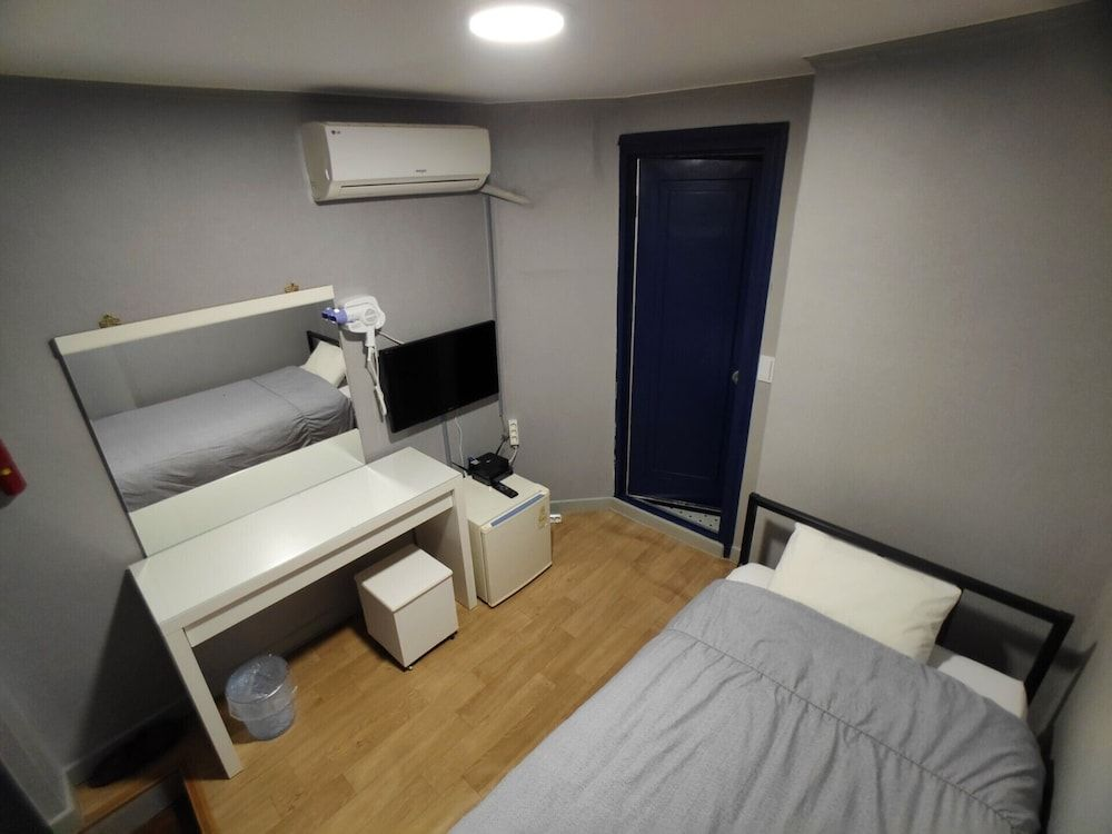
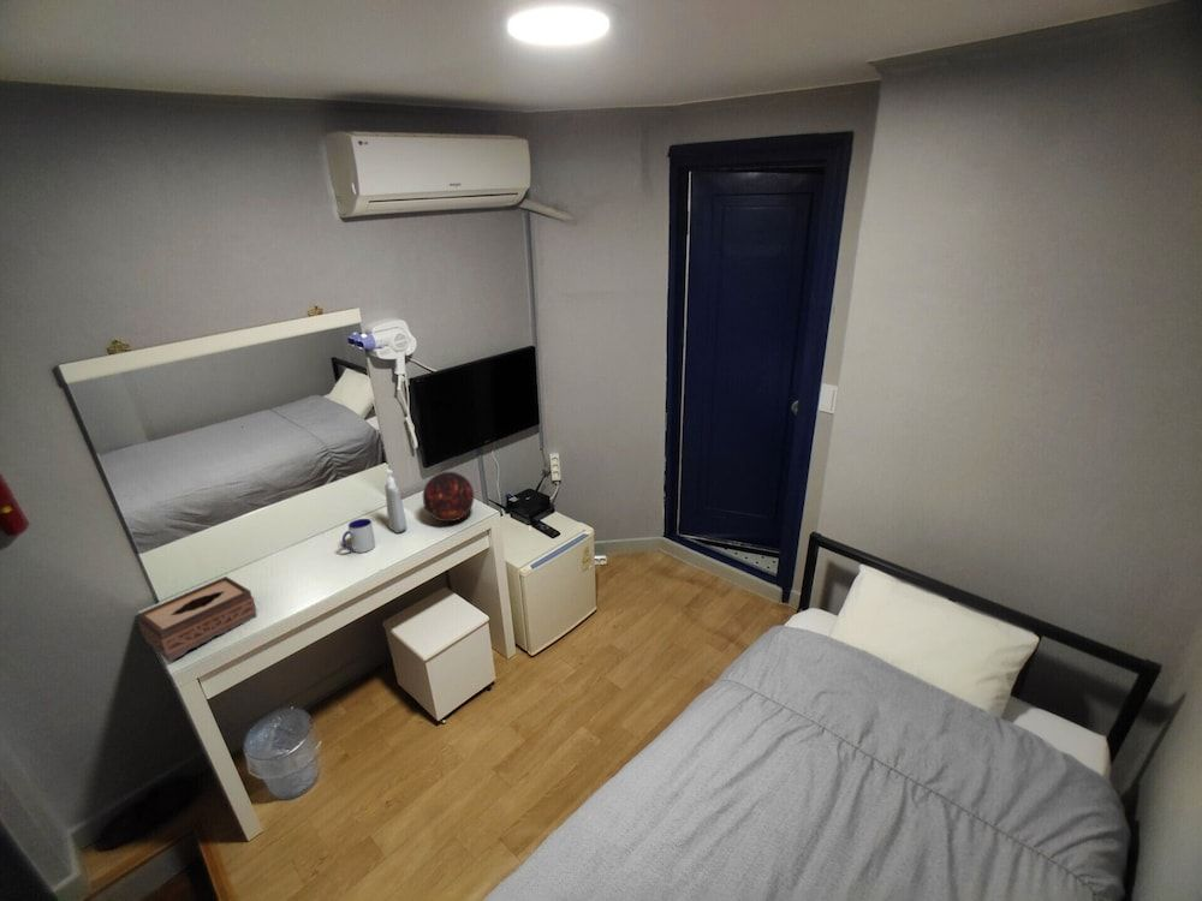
+ tissue box (200, 615)
+ mug (357, 537)
+ decorative orb (448, 496)
+ soap dispenser (393, 500)
